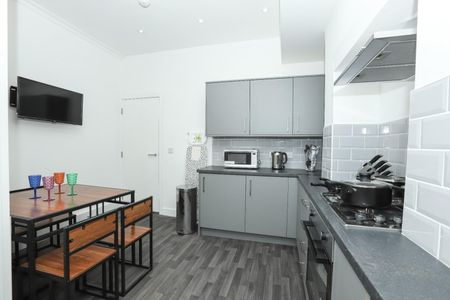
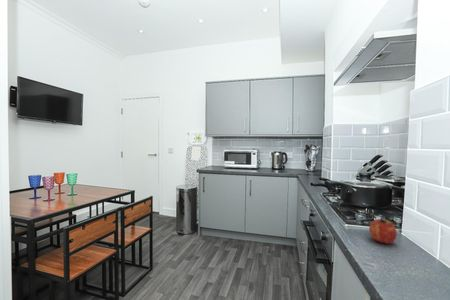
+ fruit (382, 229)
